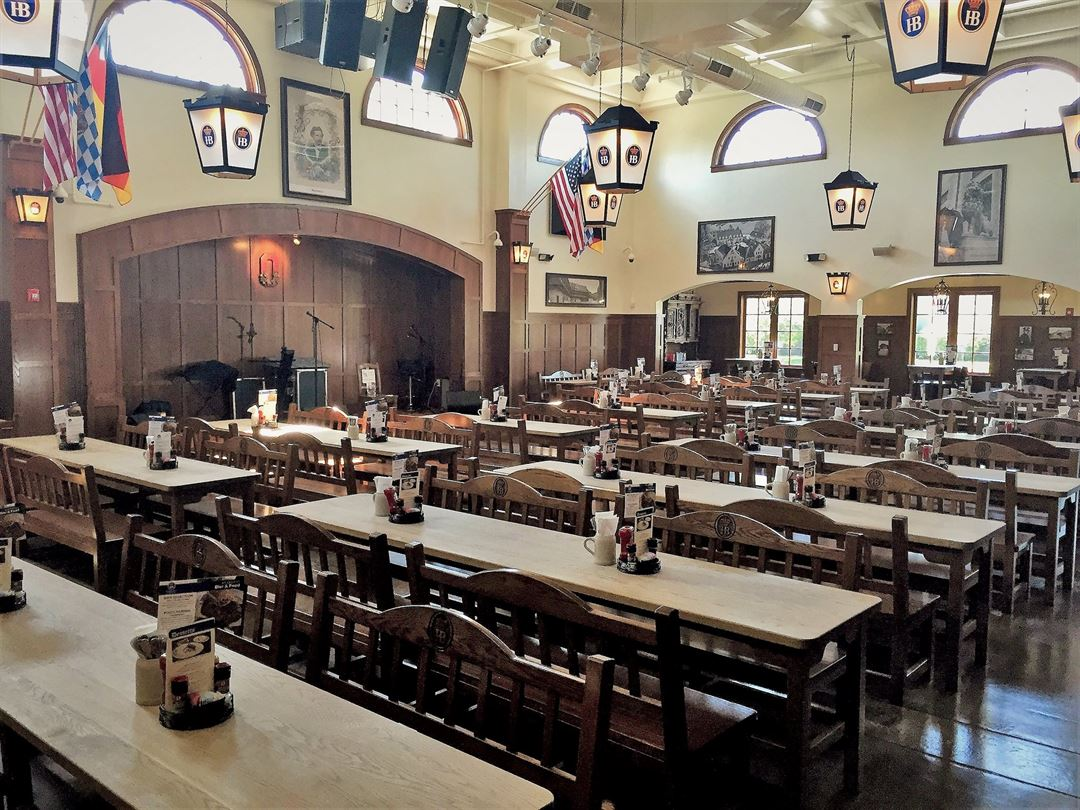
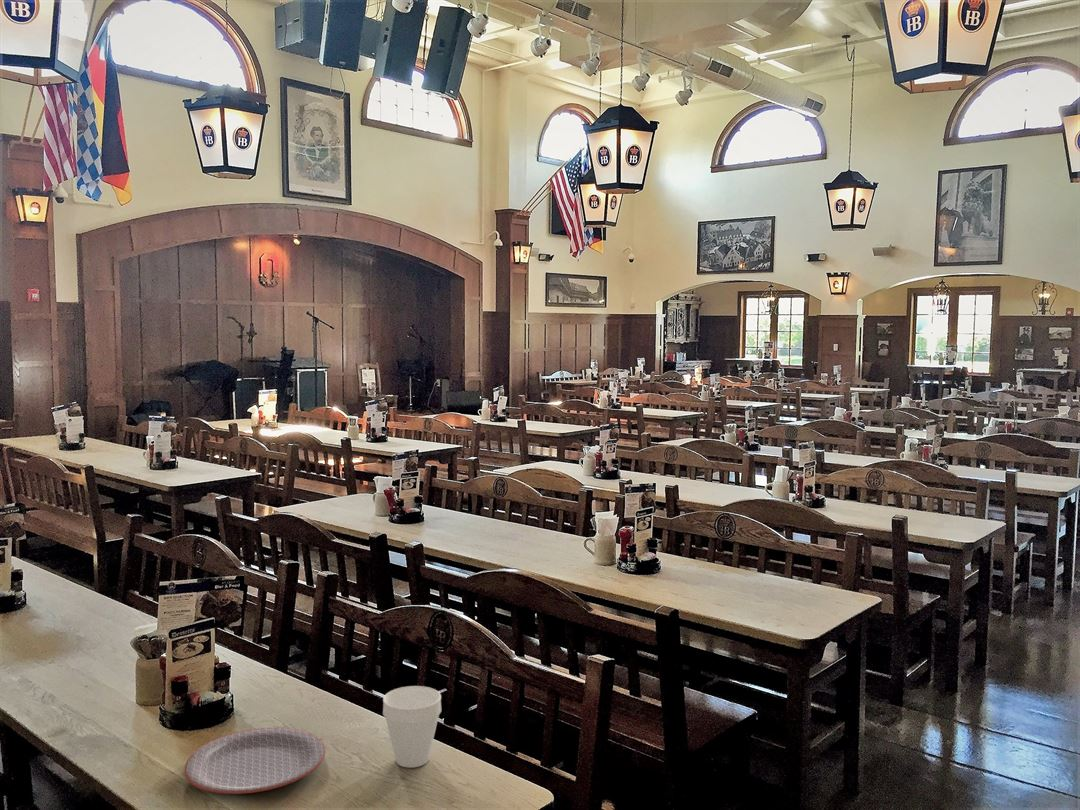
+ cup (412, 728)
+ plate (256, 762)
